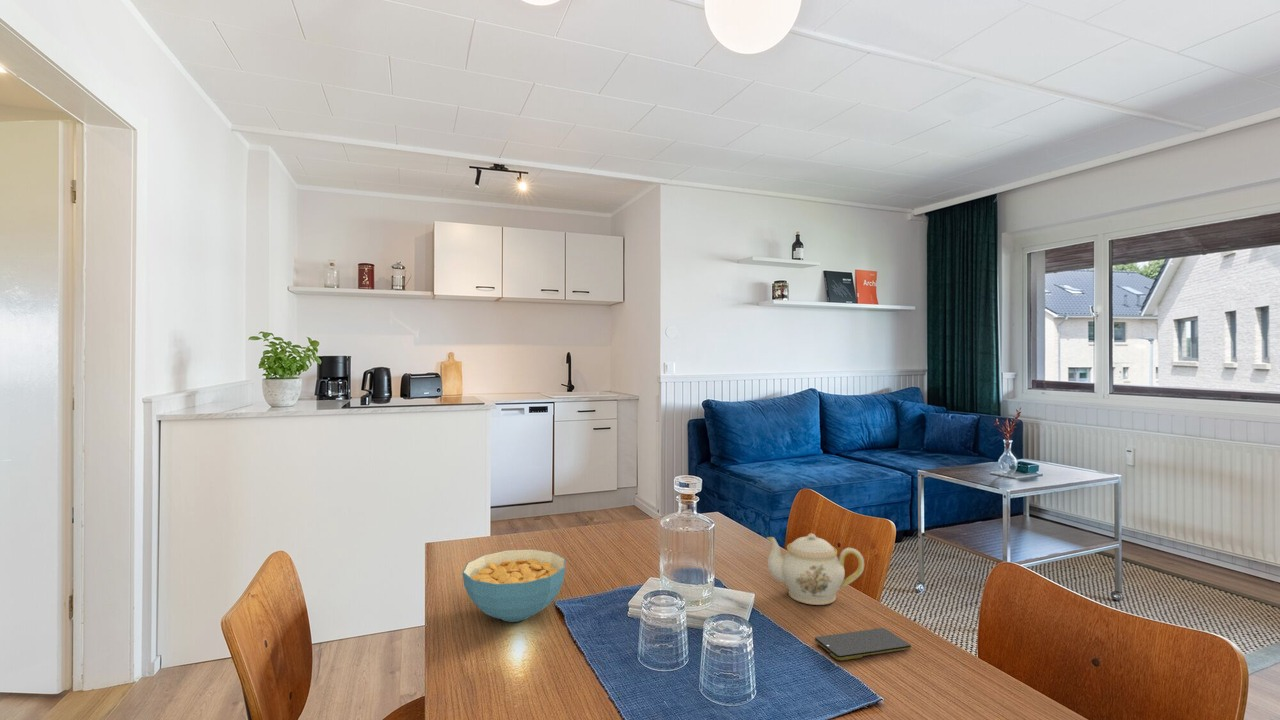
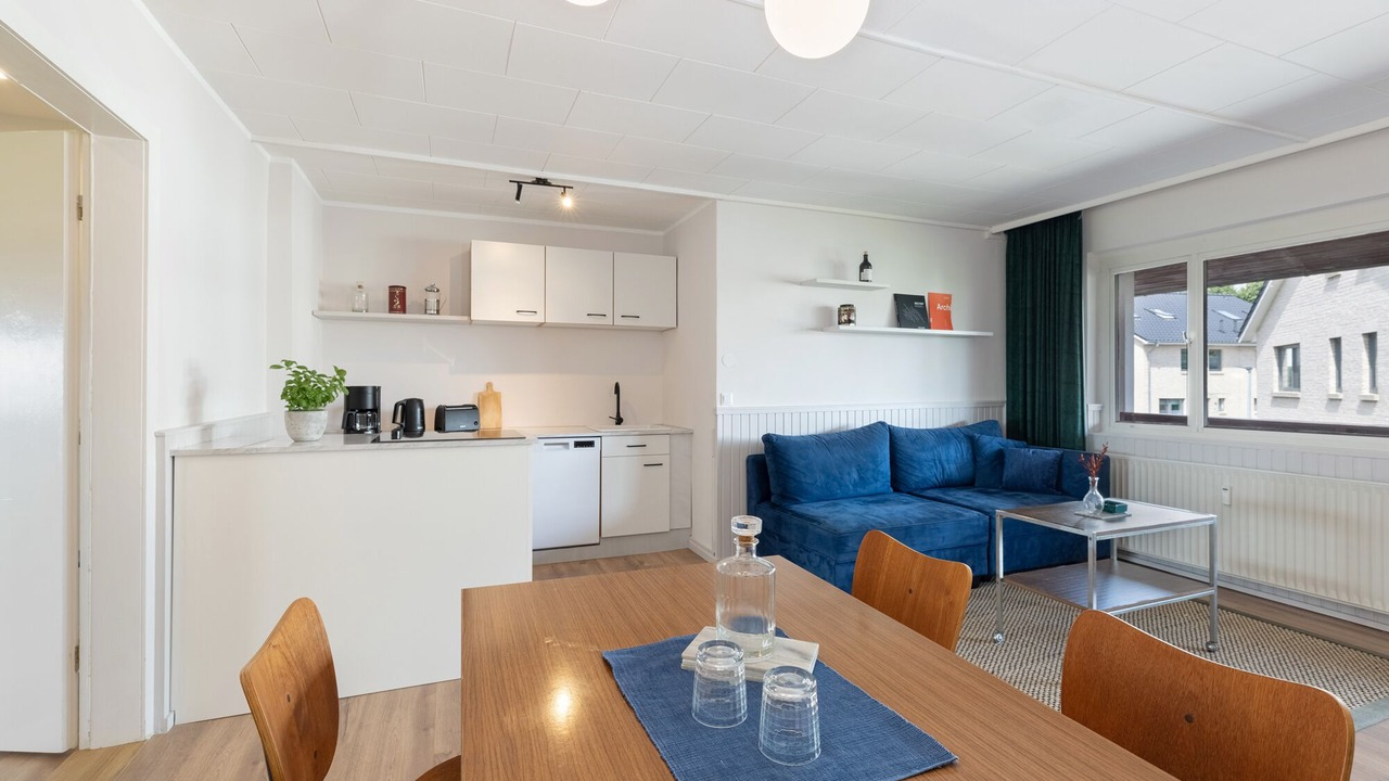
- cereal bowl (515, 590)
- smartphone (862, 643)
- teapot (814, 565)
